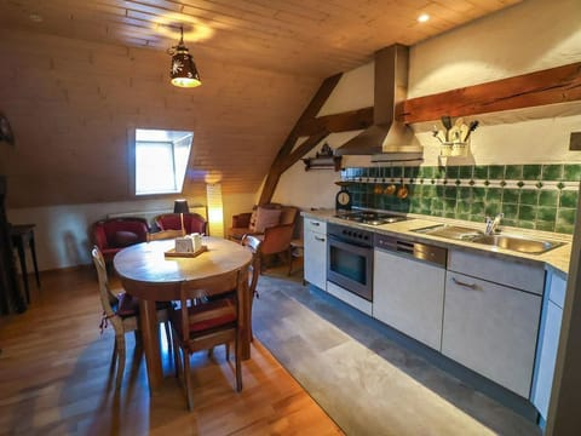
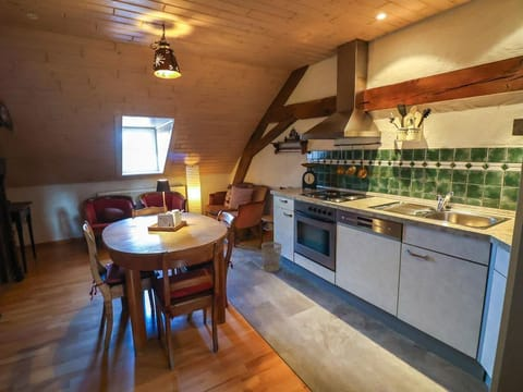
+ wastebasket (271, 257)
